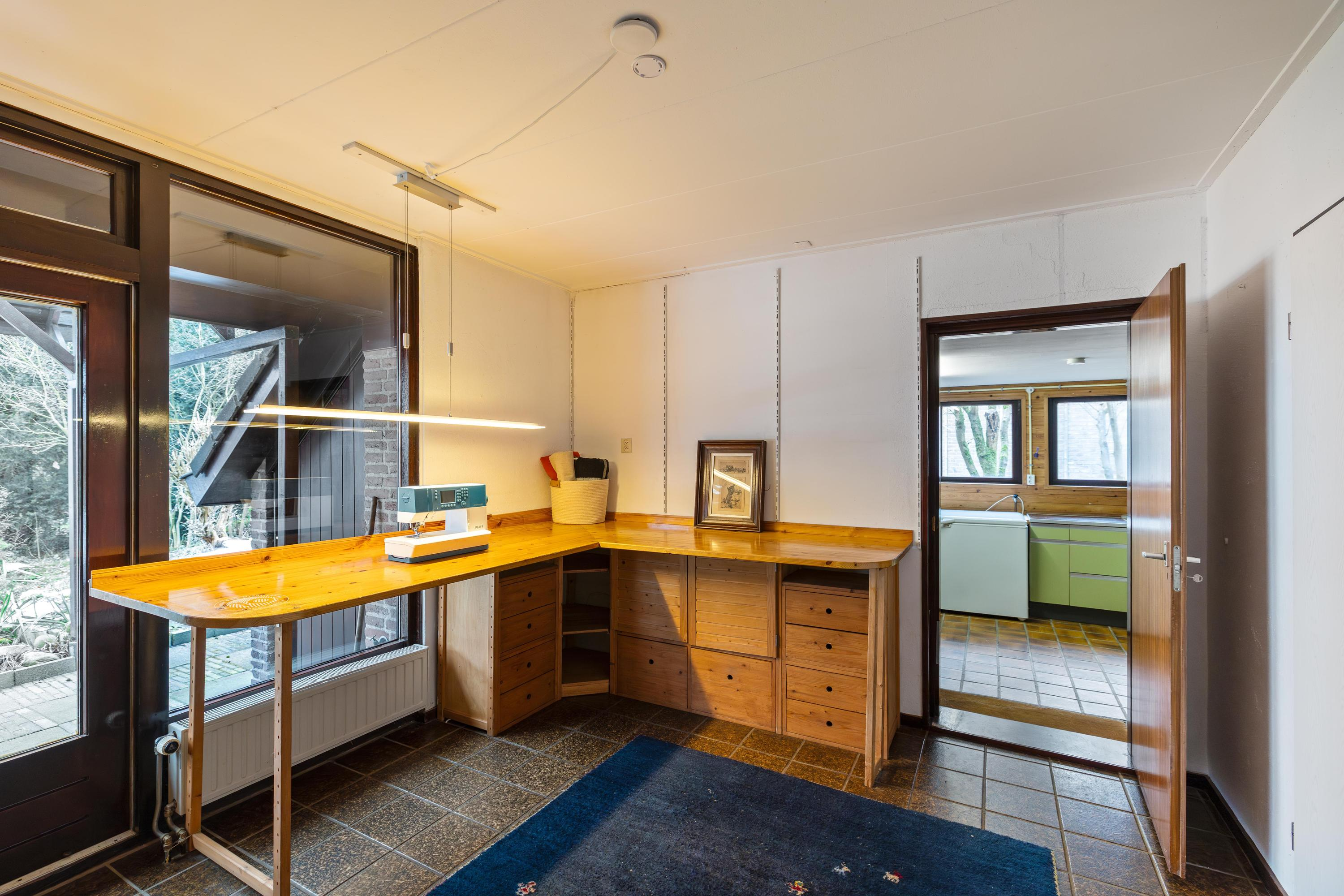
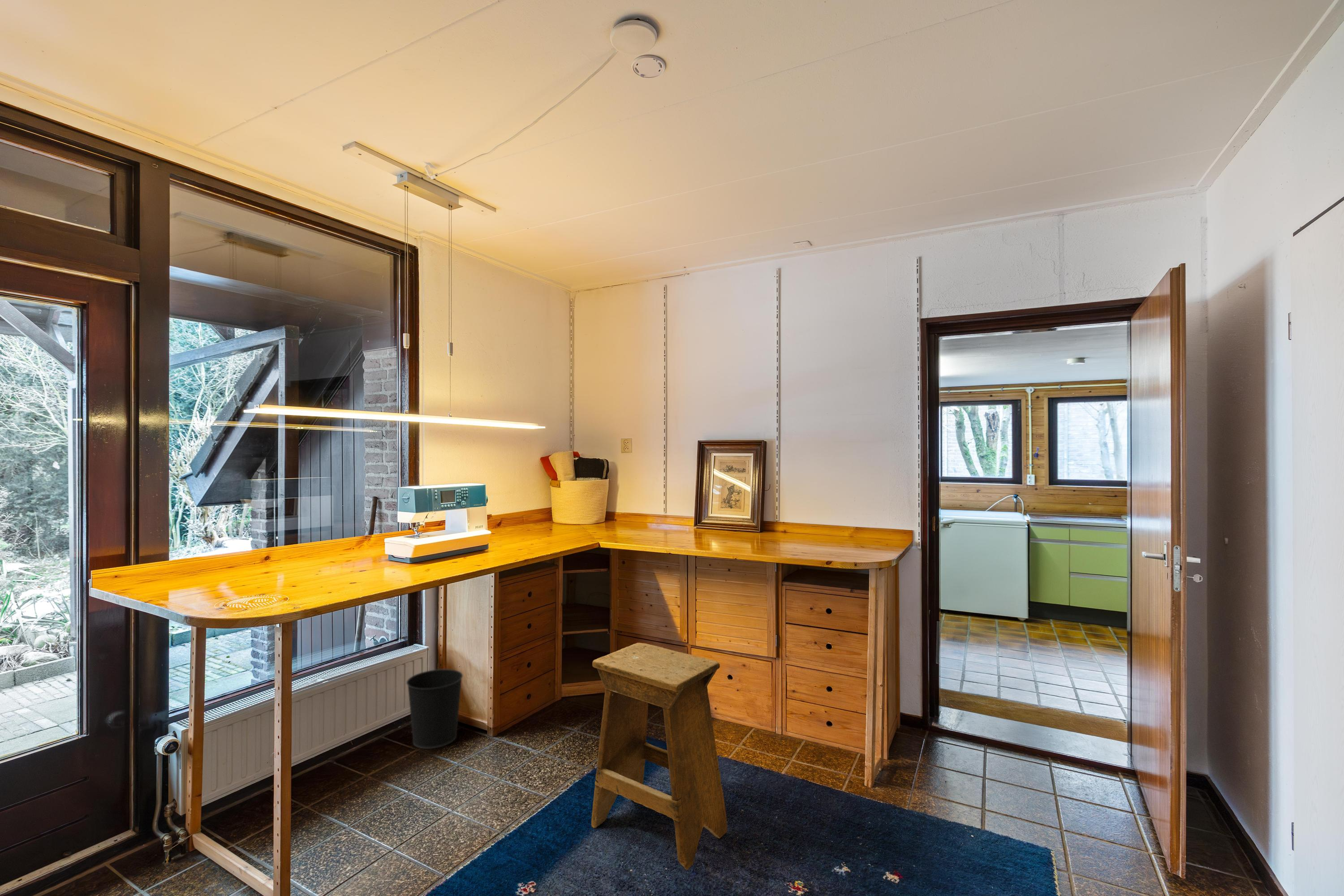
+ stool (657, 747)
+ wastebasket (435, 709)
